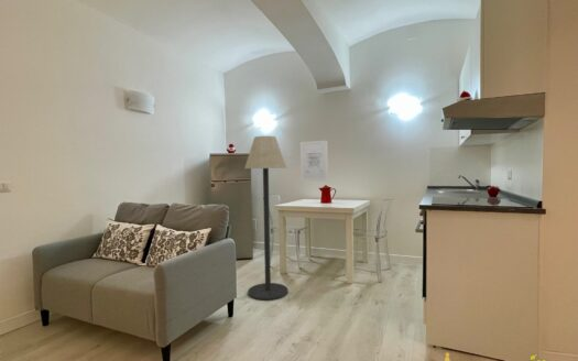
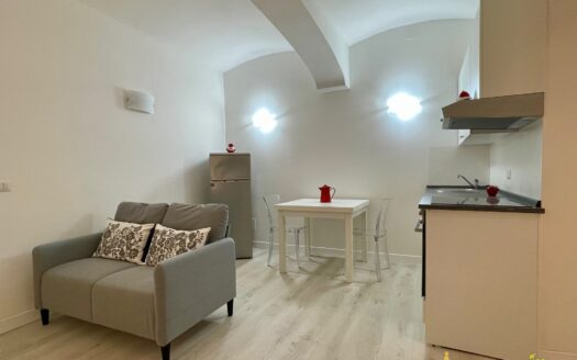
- wall art (314, 161)
- floor lamp (266, 215)
